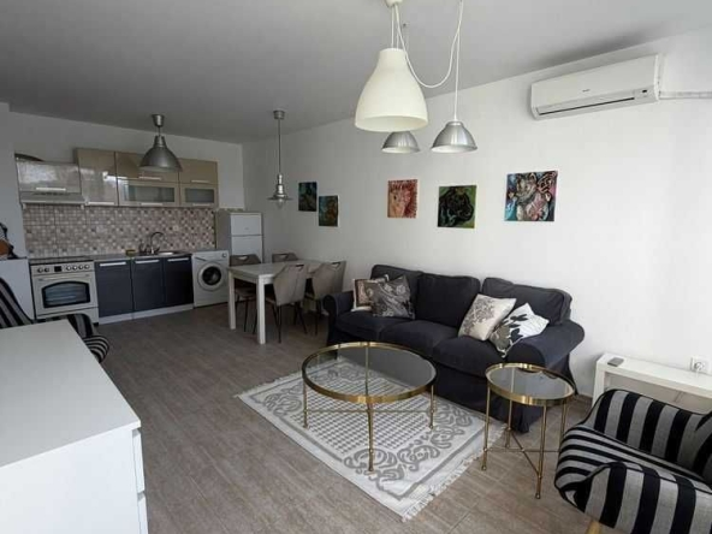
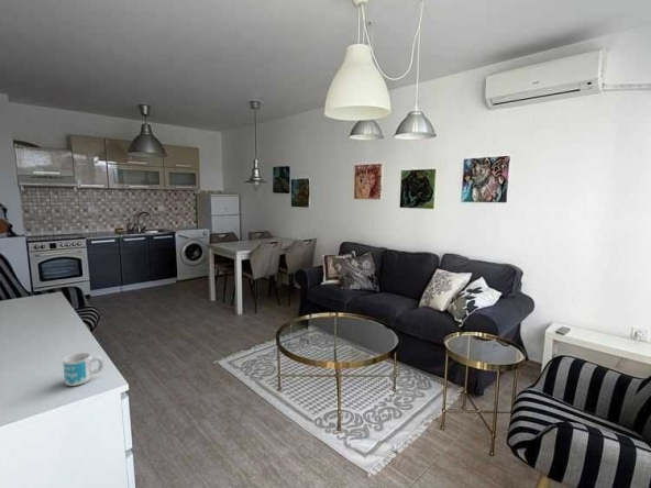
+ mug (84, 367)
